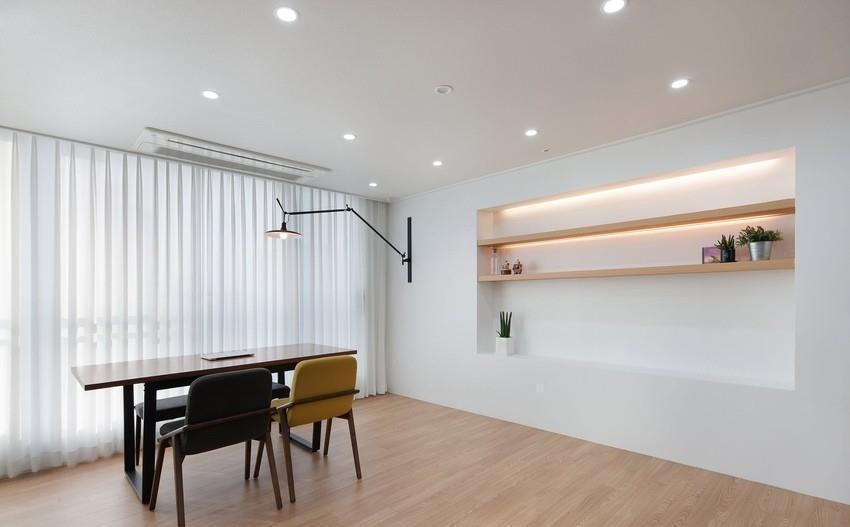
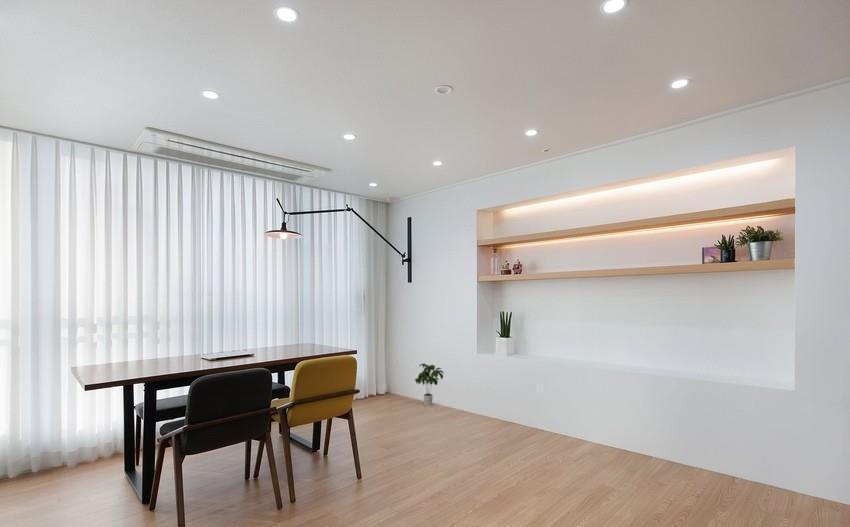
+ potted plant (428, 384)
